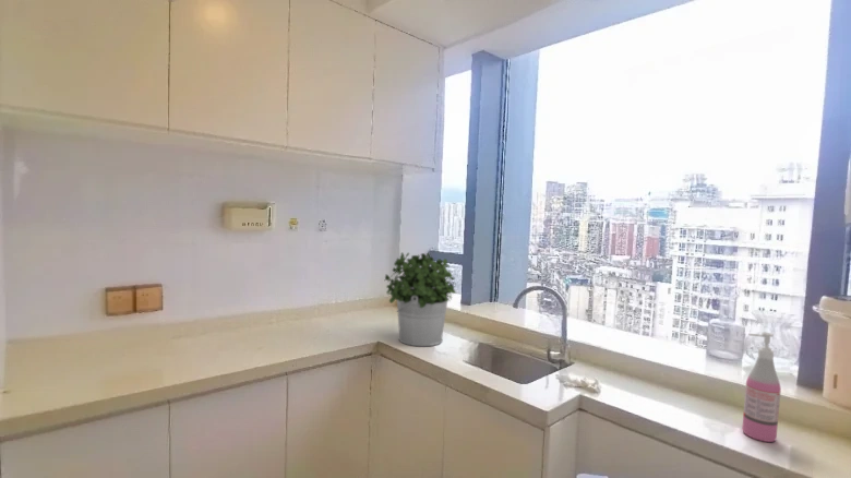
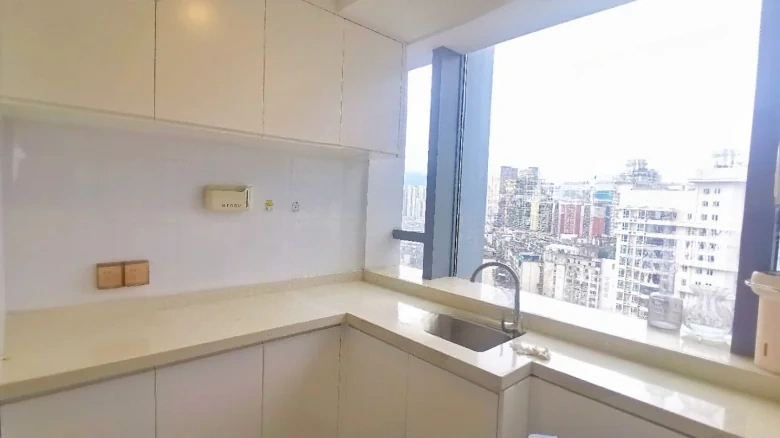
- potted plant (417, 296)
- soap dispenser (762, 384)
